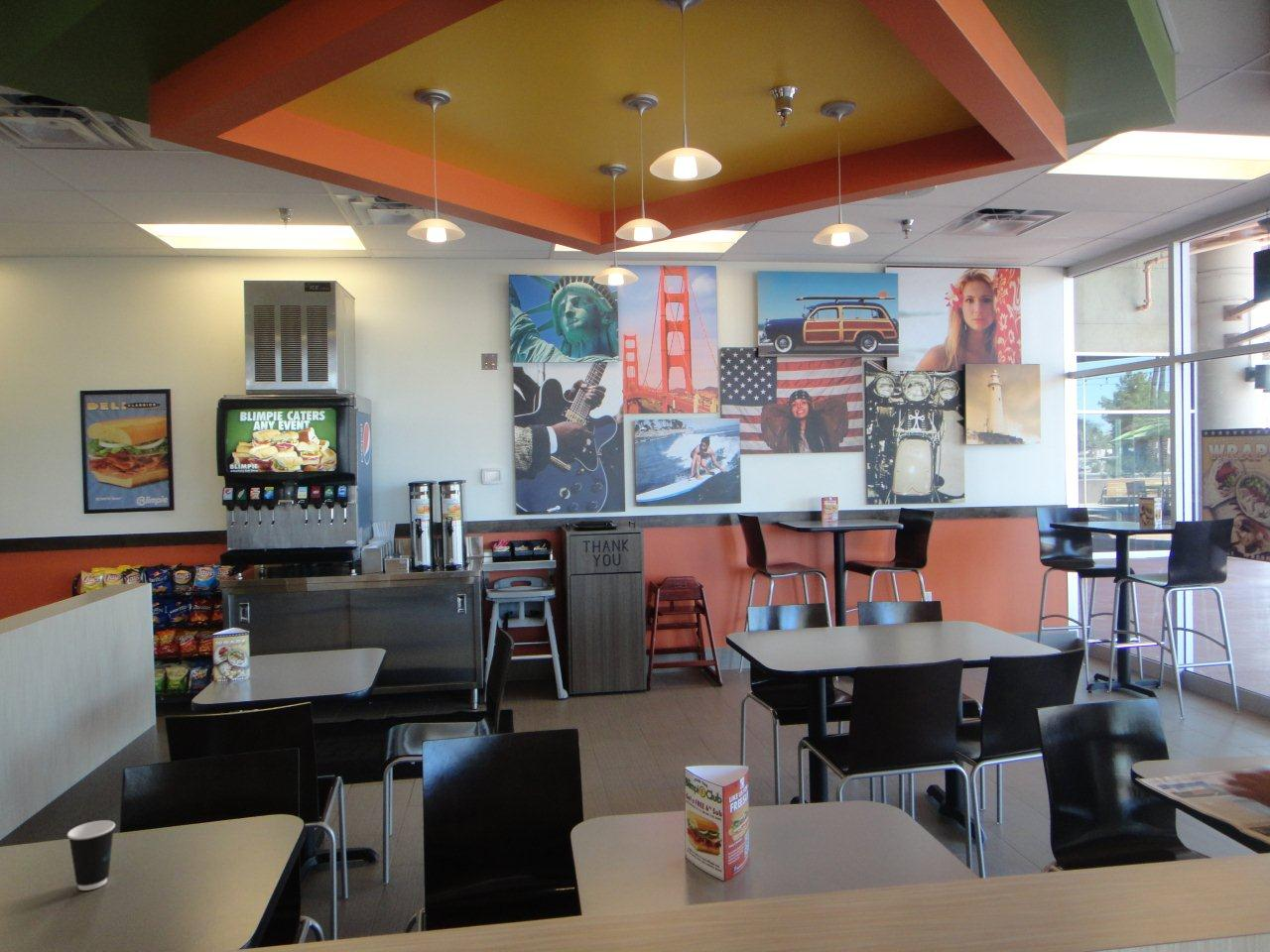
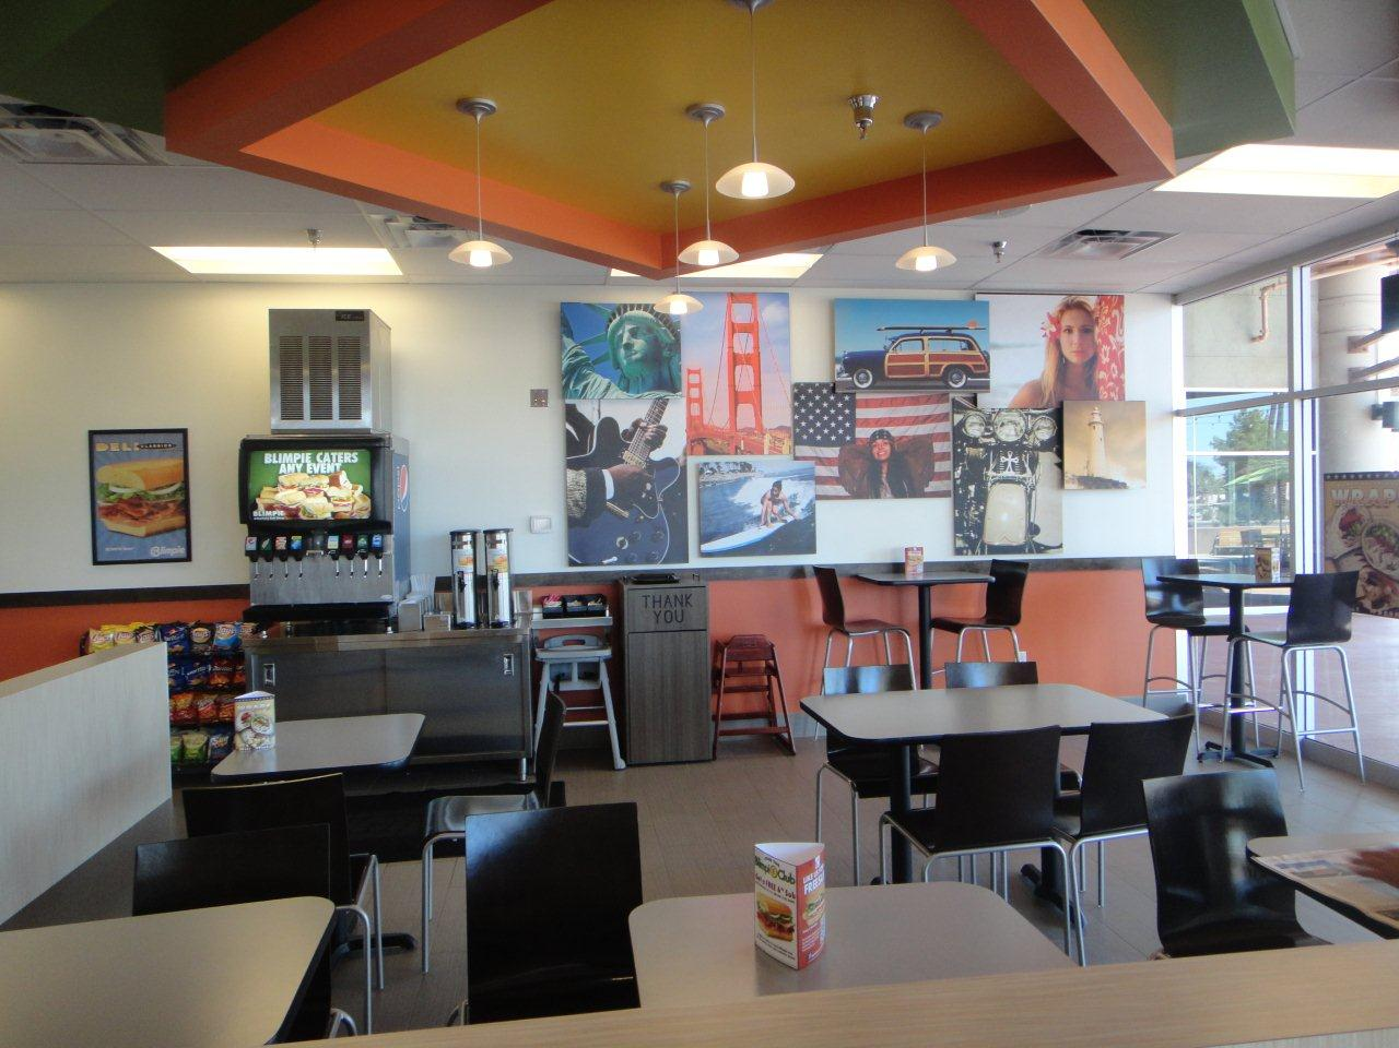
- dixie cup (91, 856)
